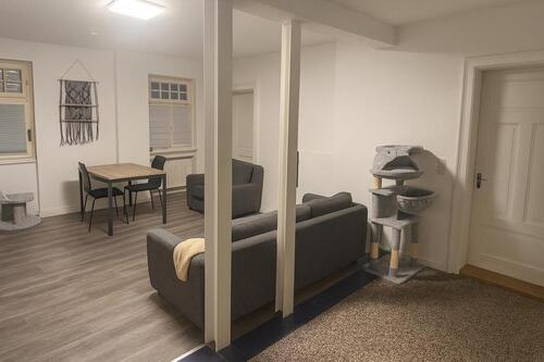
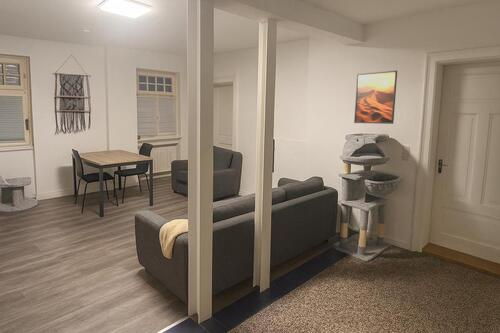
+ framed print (374, 98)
